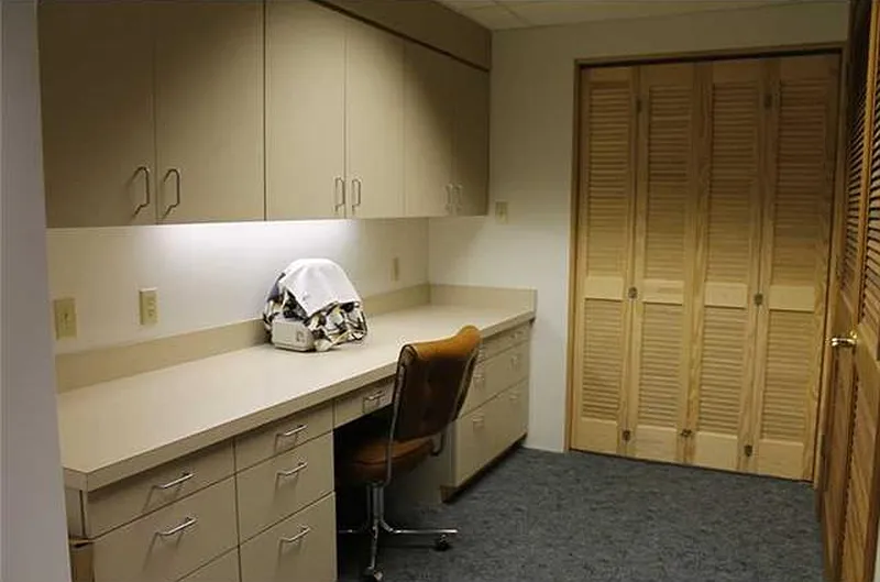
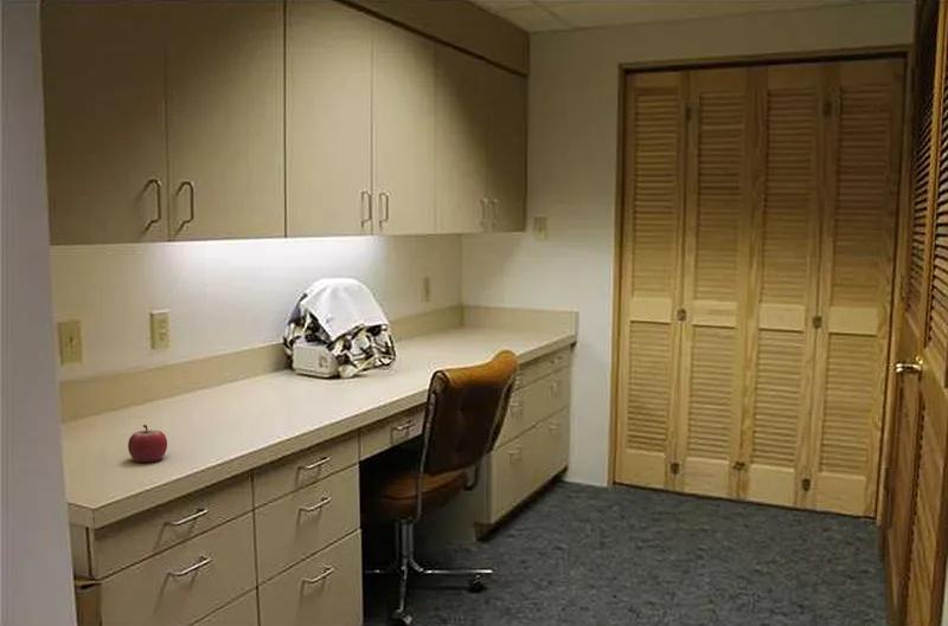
+ fruit (148, 441)
